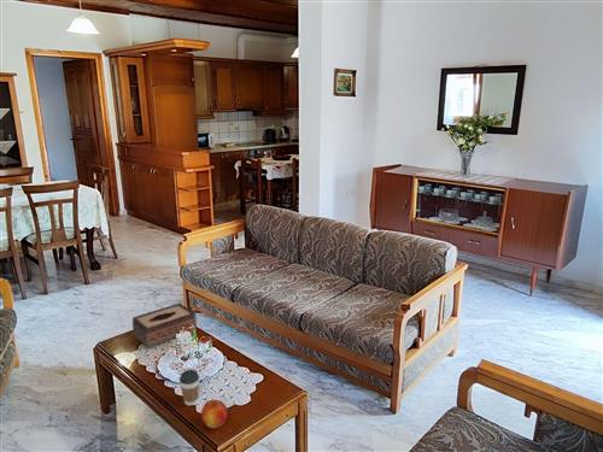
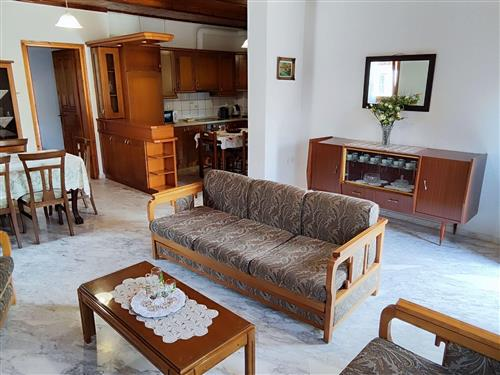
- apple (213, 412)
- tissue box (164, 324)
- coffee cup (189, 388)
